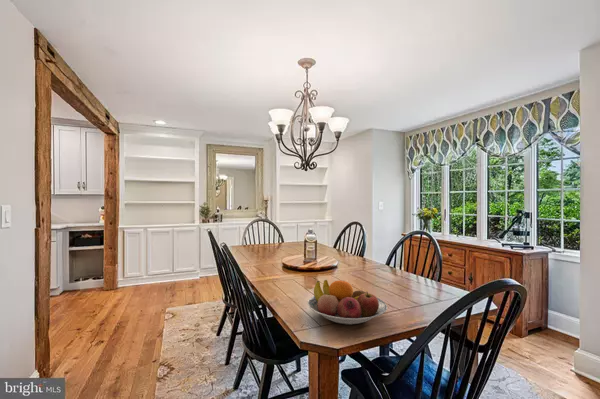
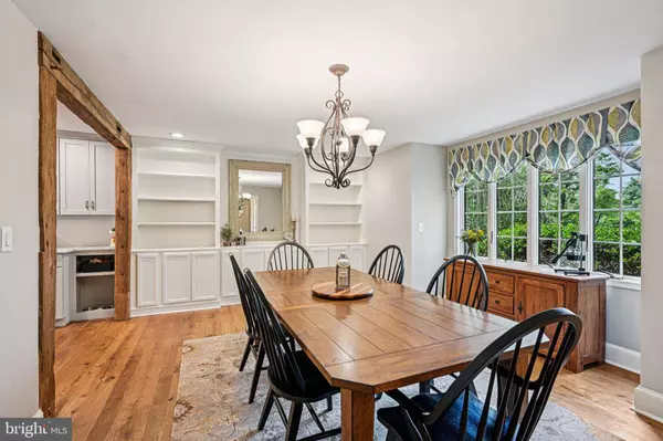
- fruit bowl (346, 300)
